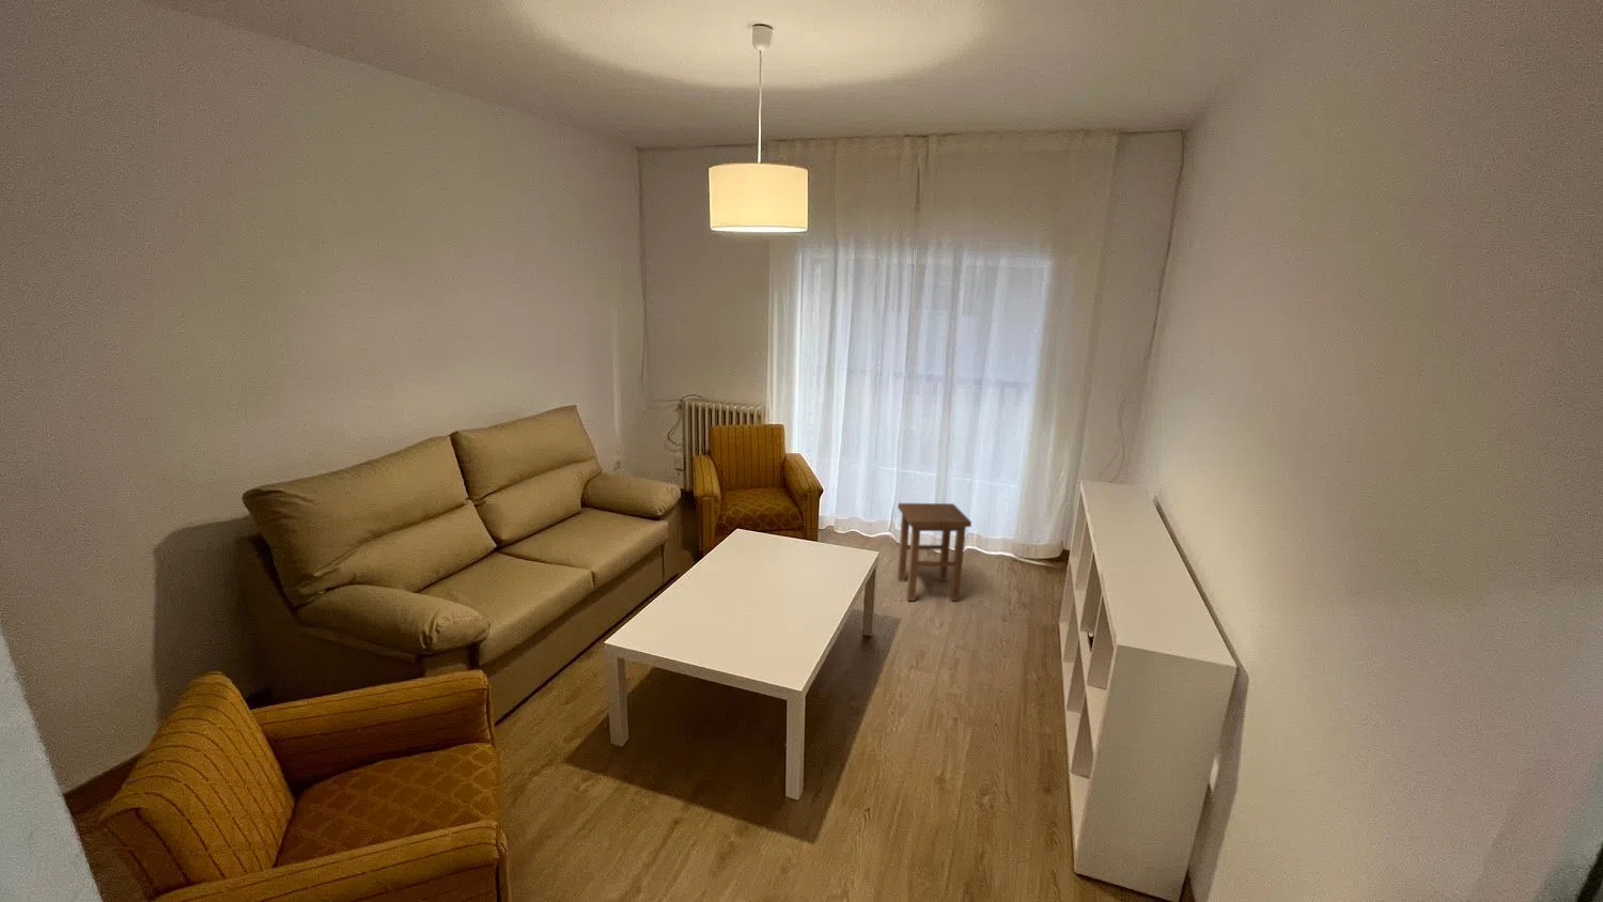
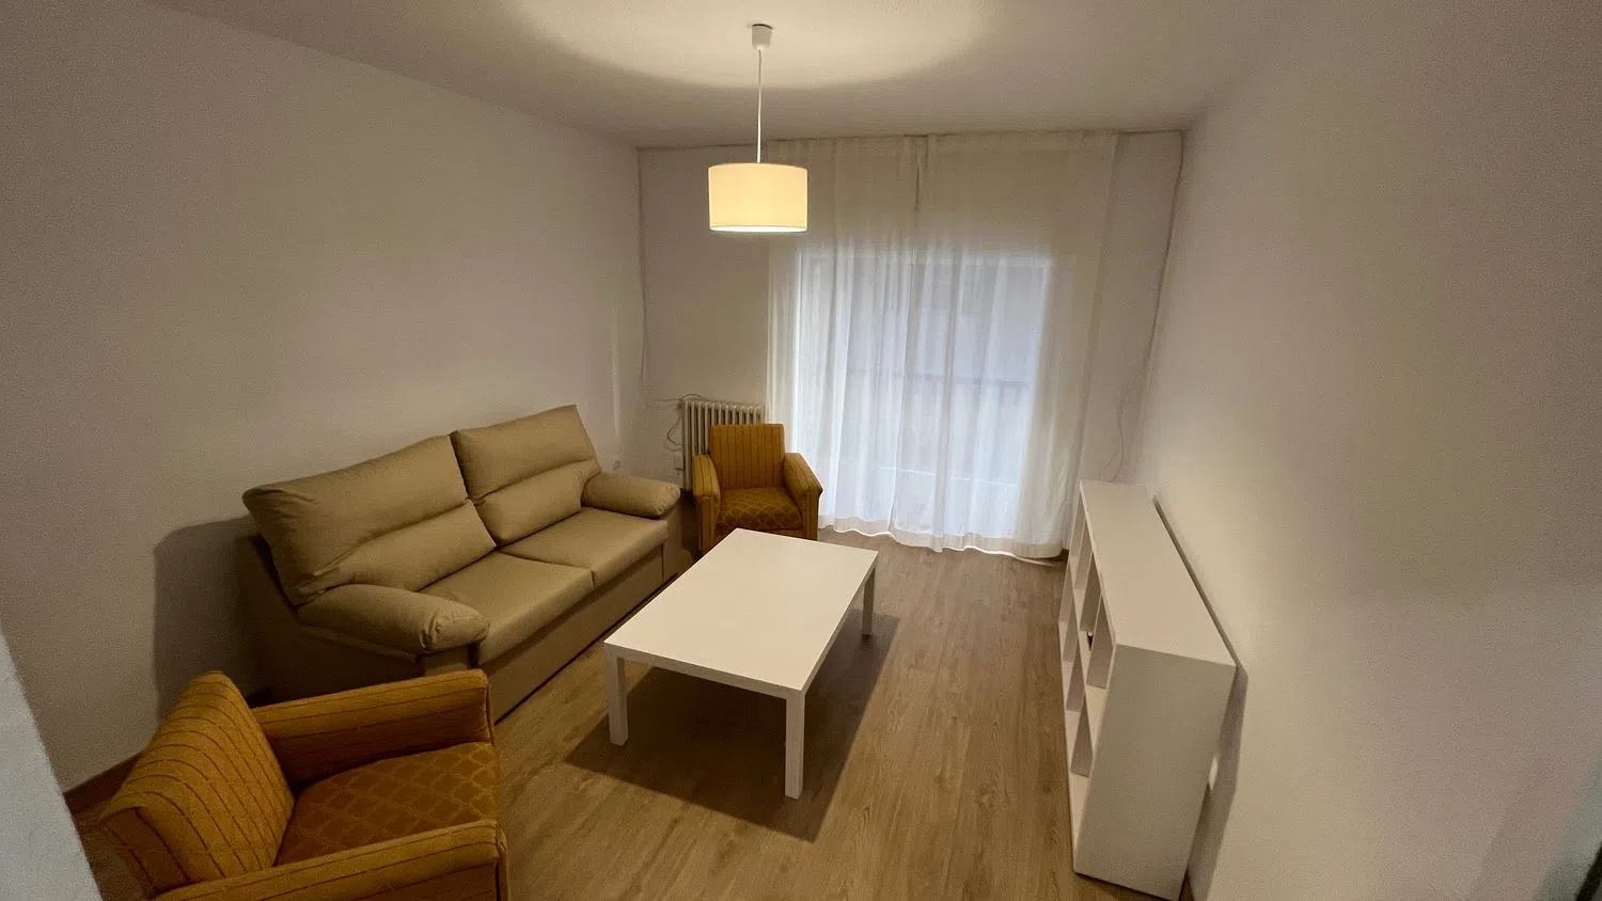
- stool (929, 548)
